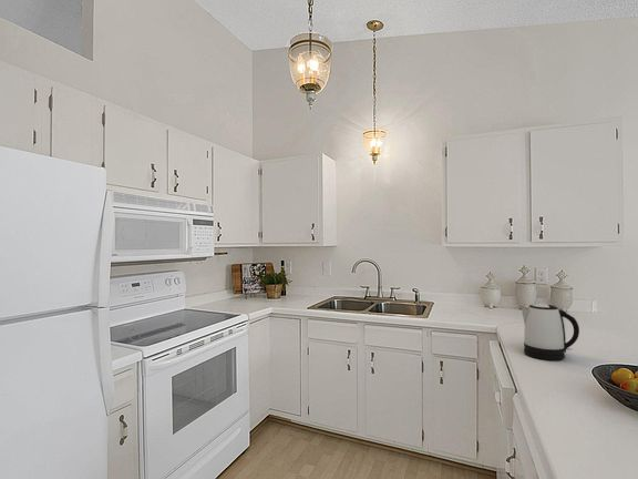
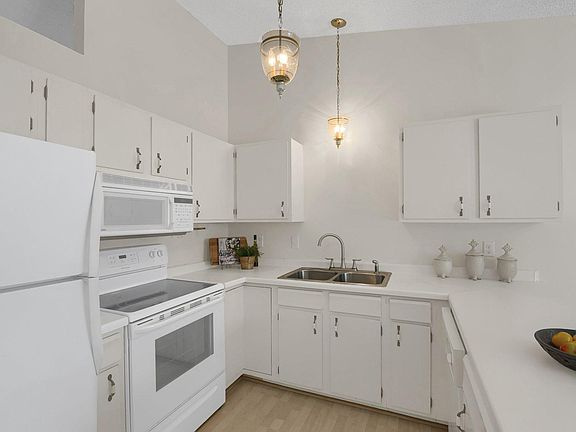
- kettle (549, 329)
